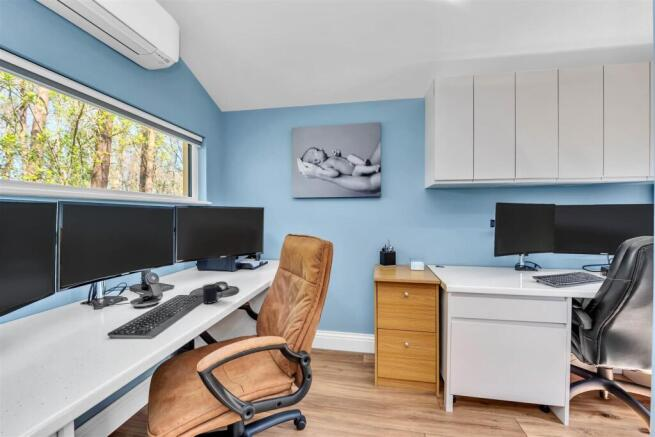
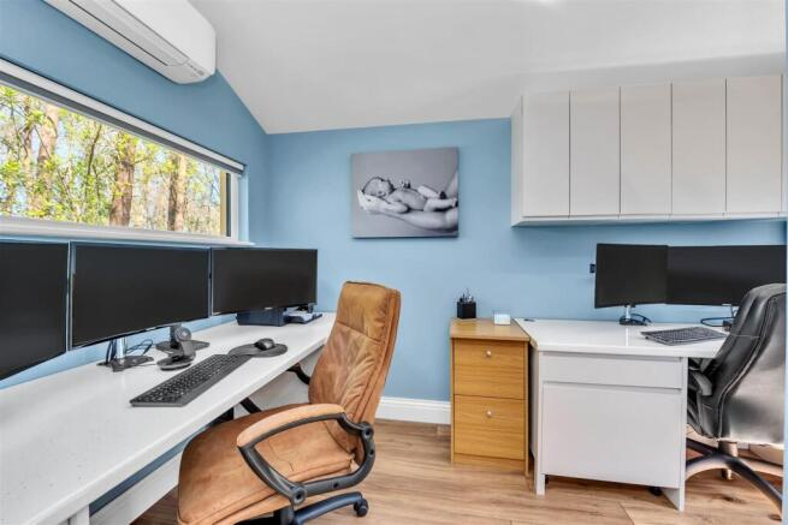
- mug (212, 293)
